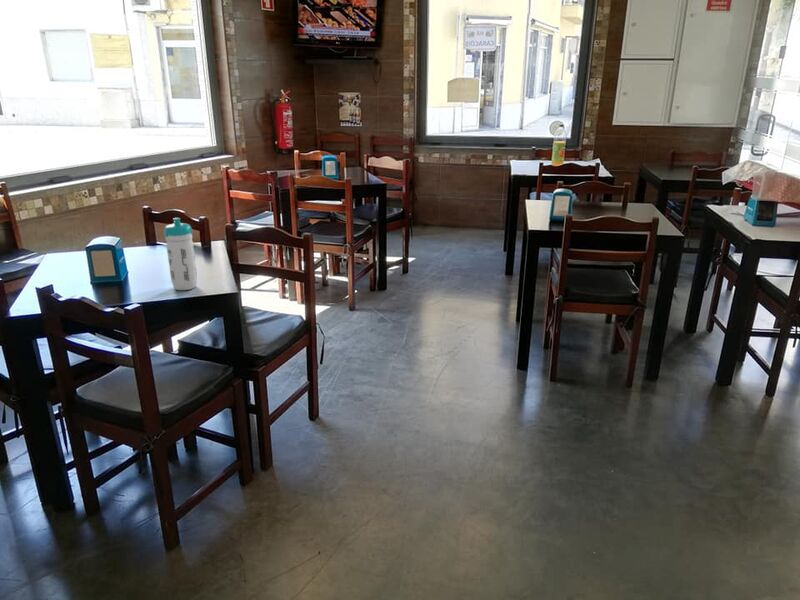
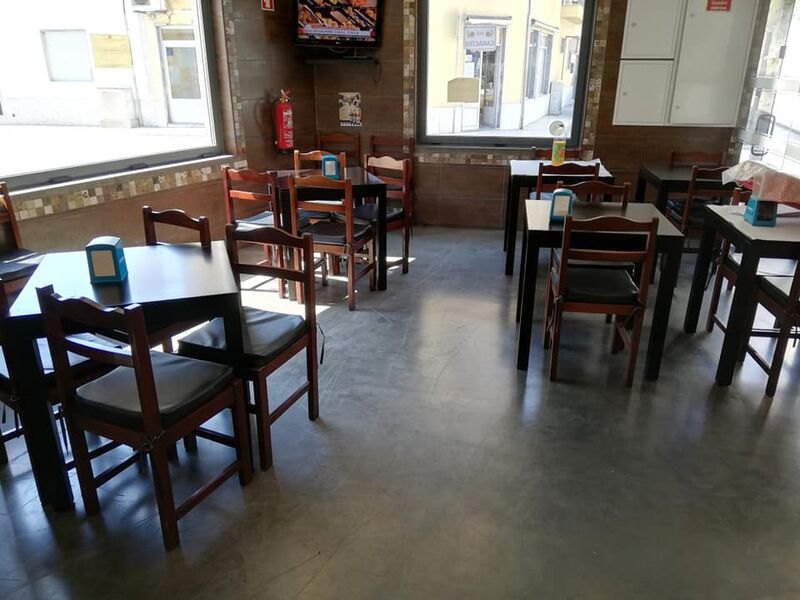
- water bottle (181, 253)
